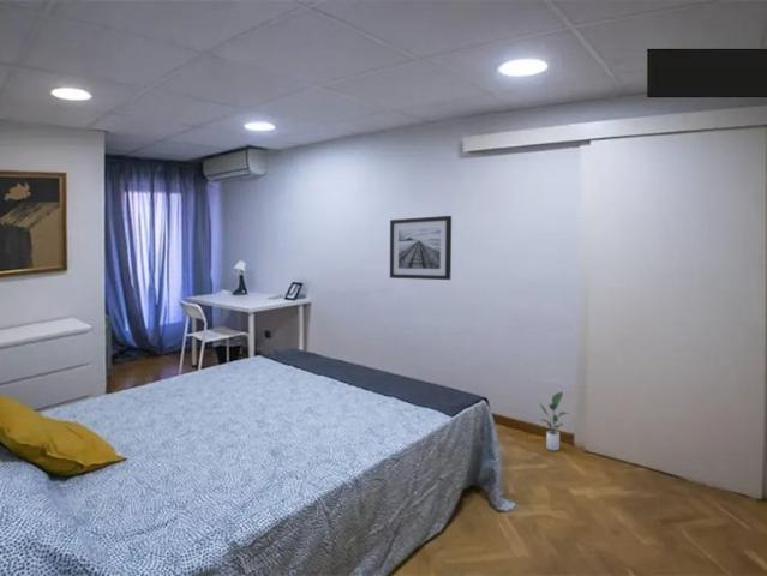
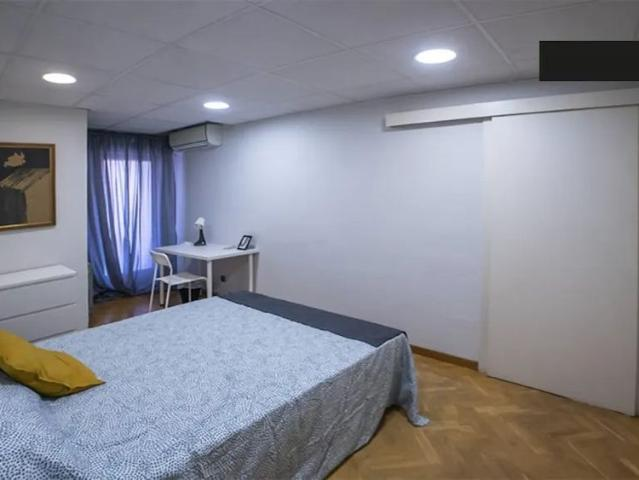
- wall art (419, 248)
- potted plant (552, 419)
